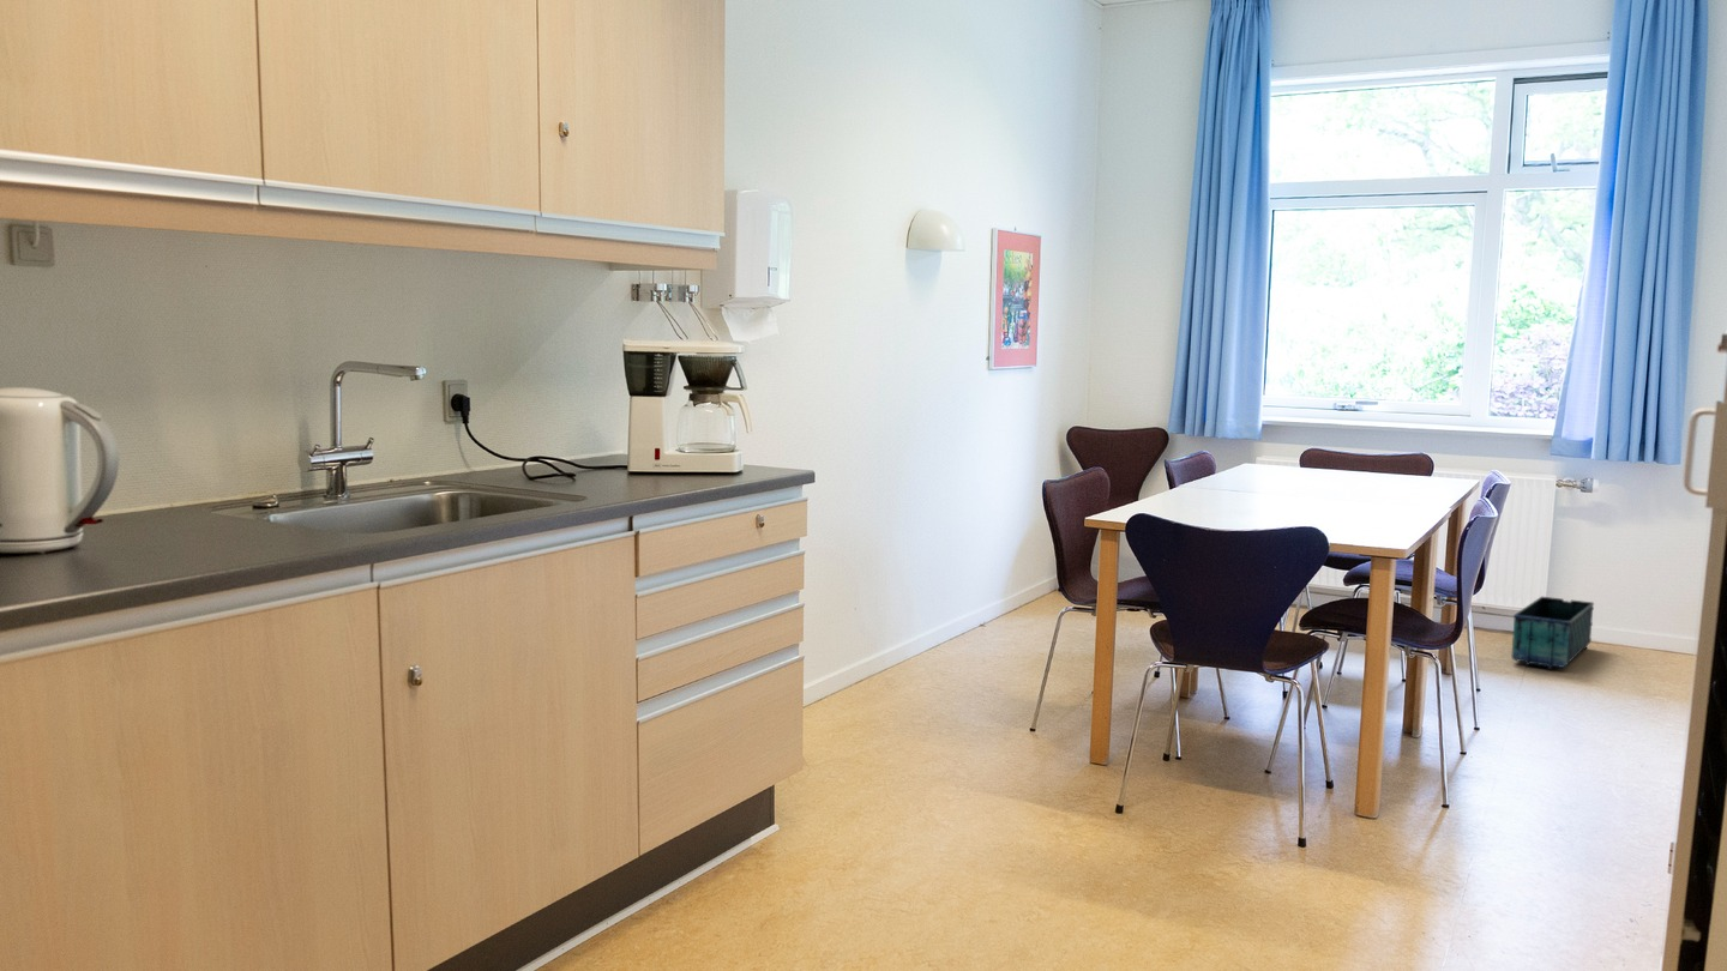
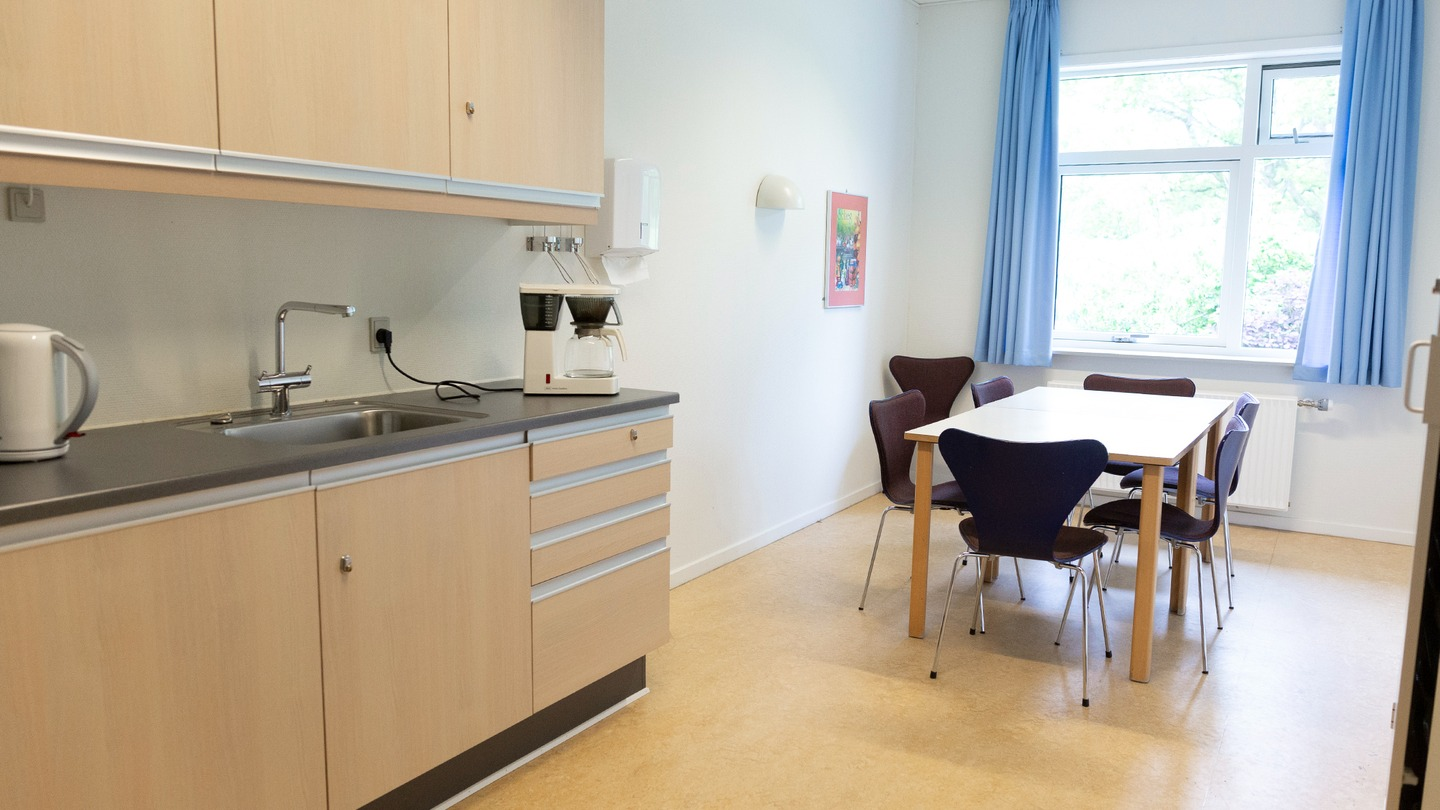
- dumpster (1552, 632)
